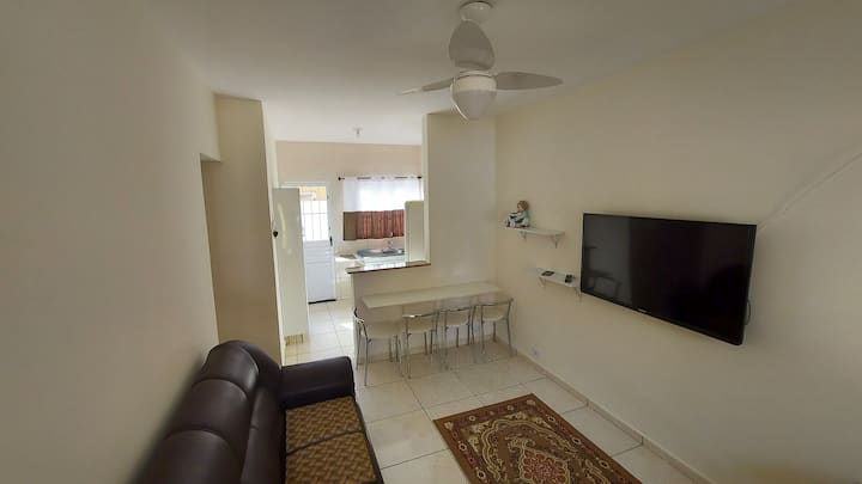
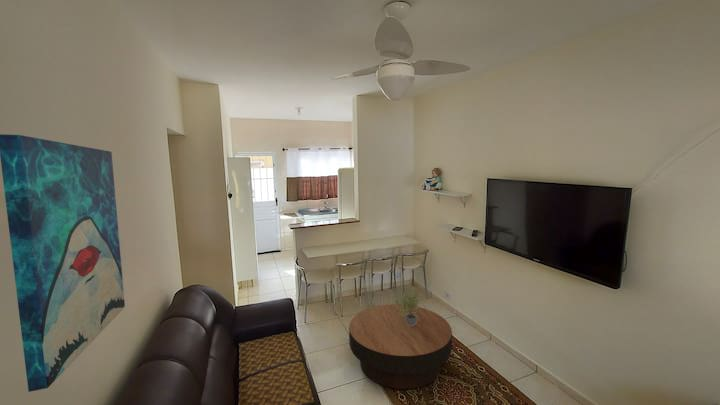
+ coffee table (399, 343)
+ wall art (79, 245)
+ potted plant (408, 305)
